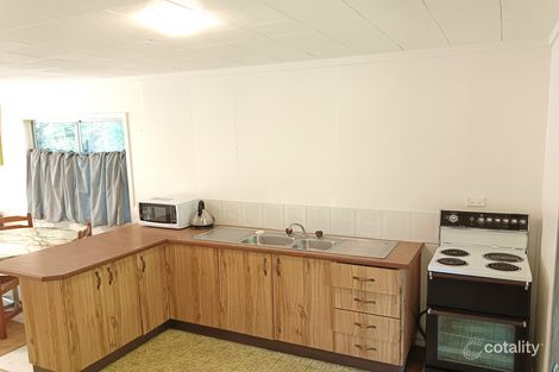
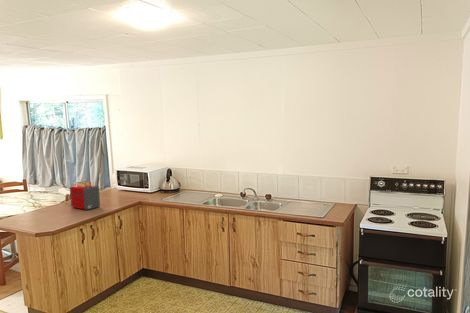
+ toaster (84, 194)
